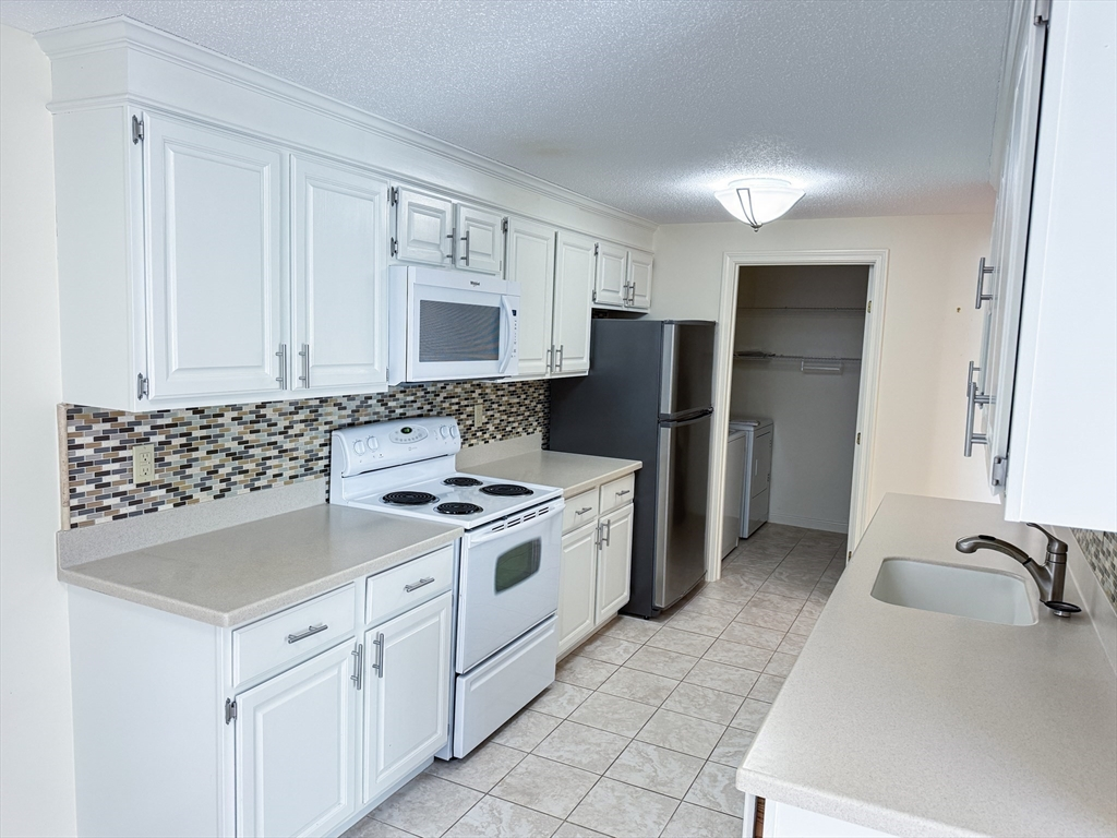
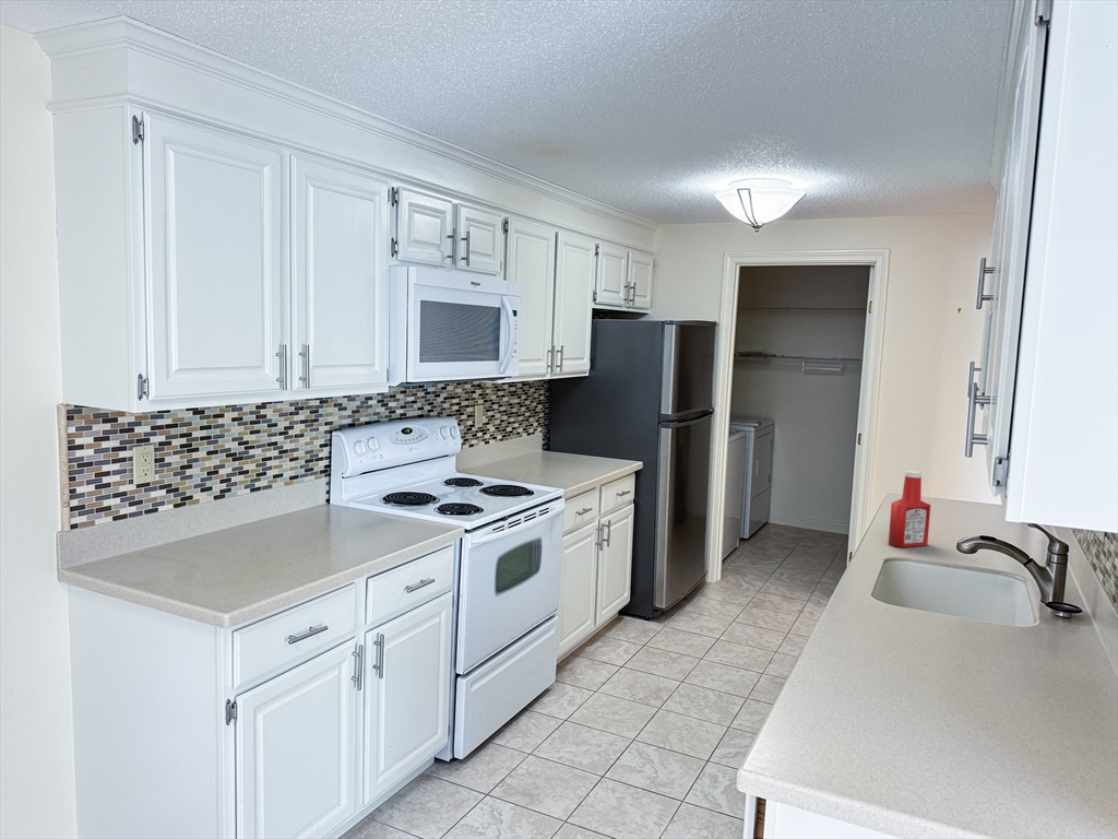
+ soap bottle (911, 508)
